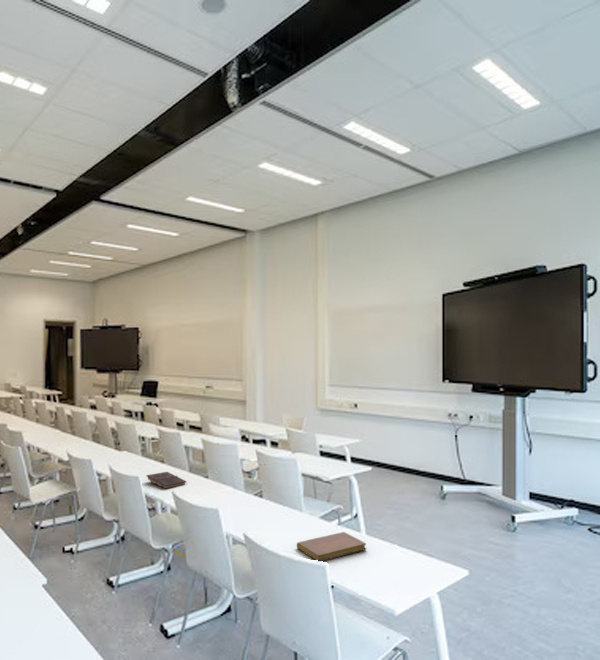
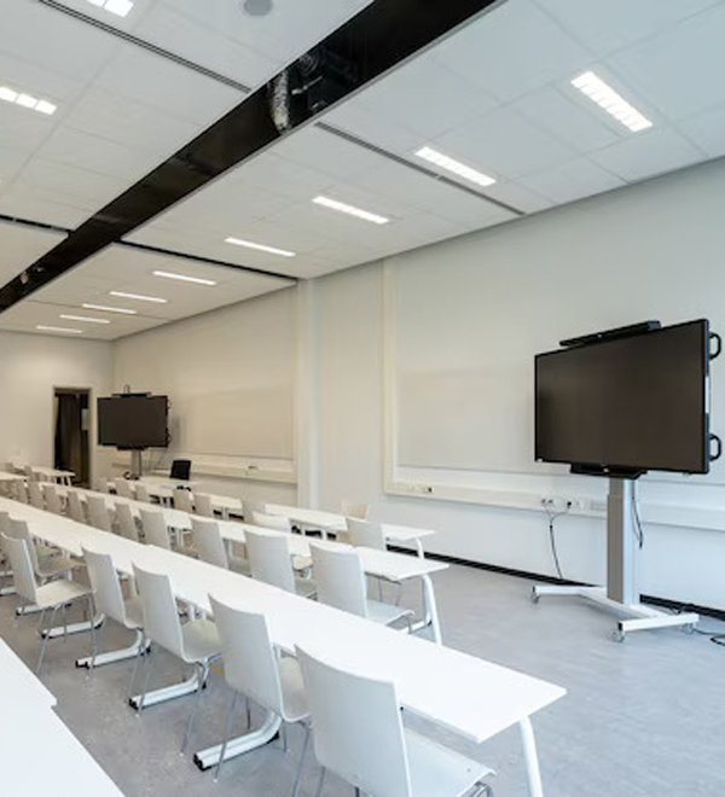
- notebook (331, 545)
- book (165, 480)
